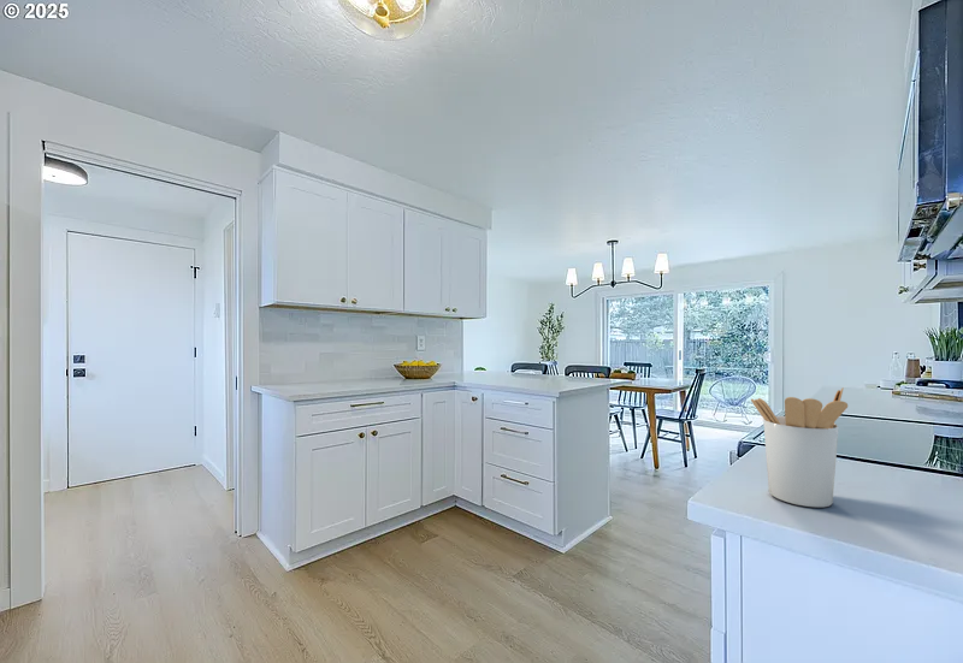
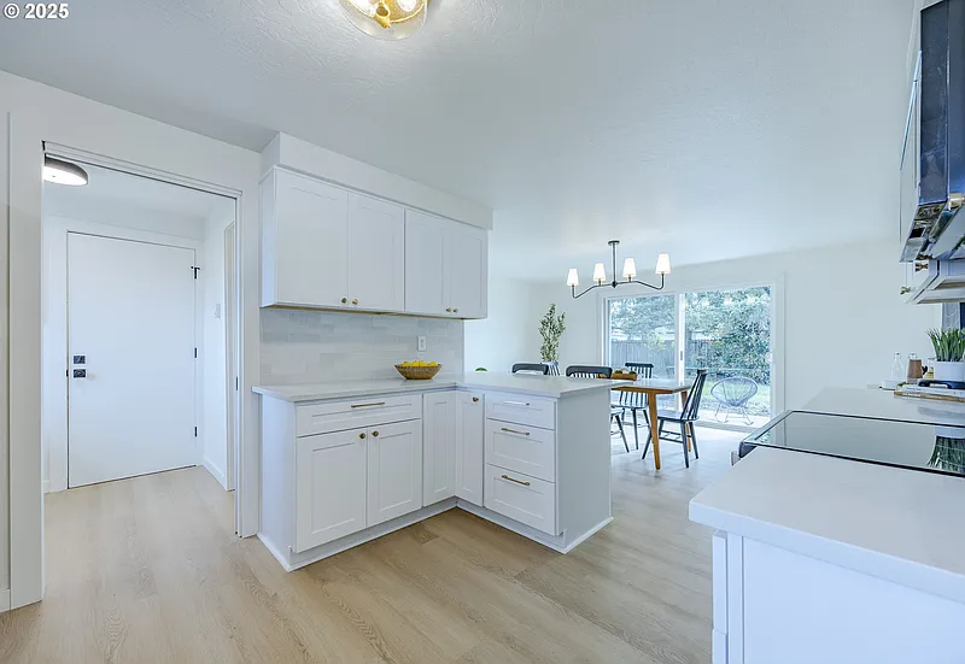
- utensil holder (804, 444)
